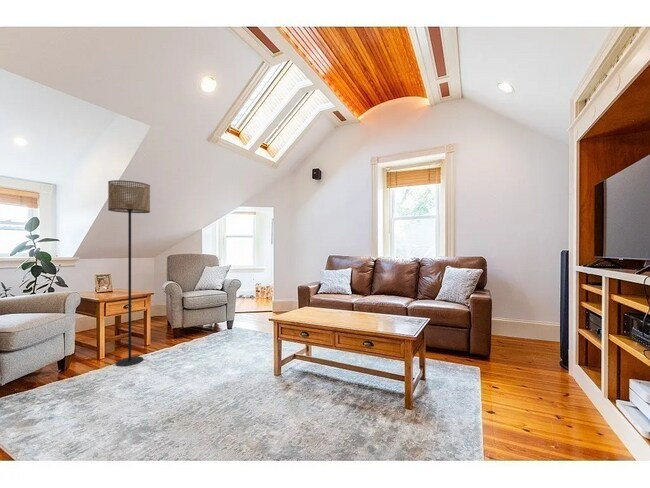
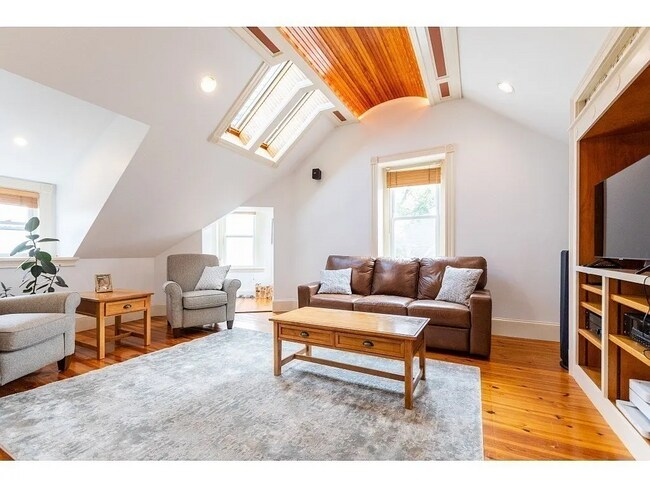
- floor lamp (129, 272)
